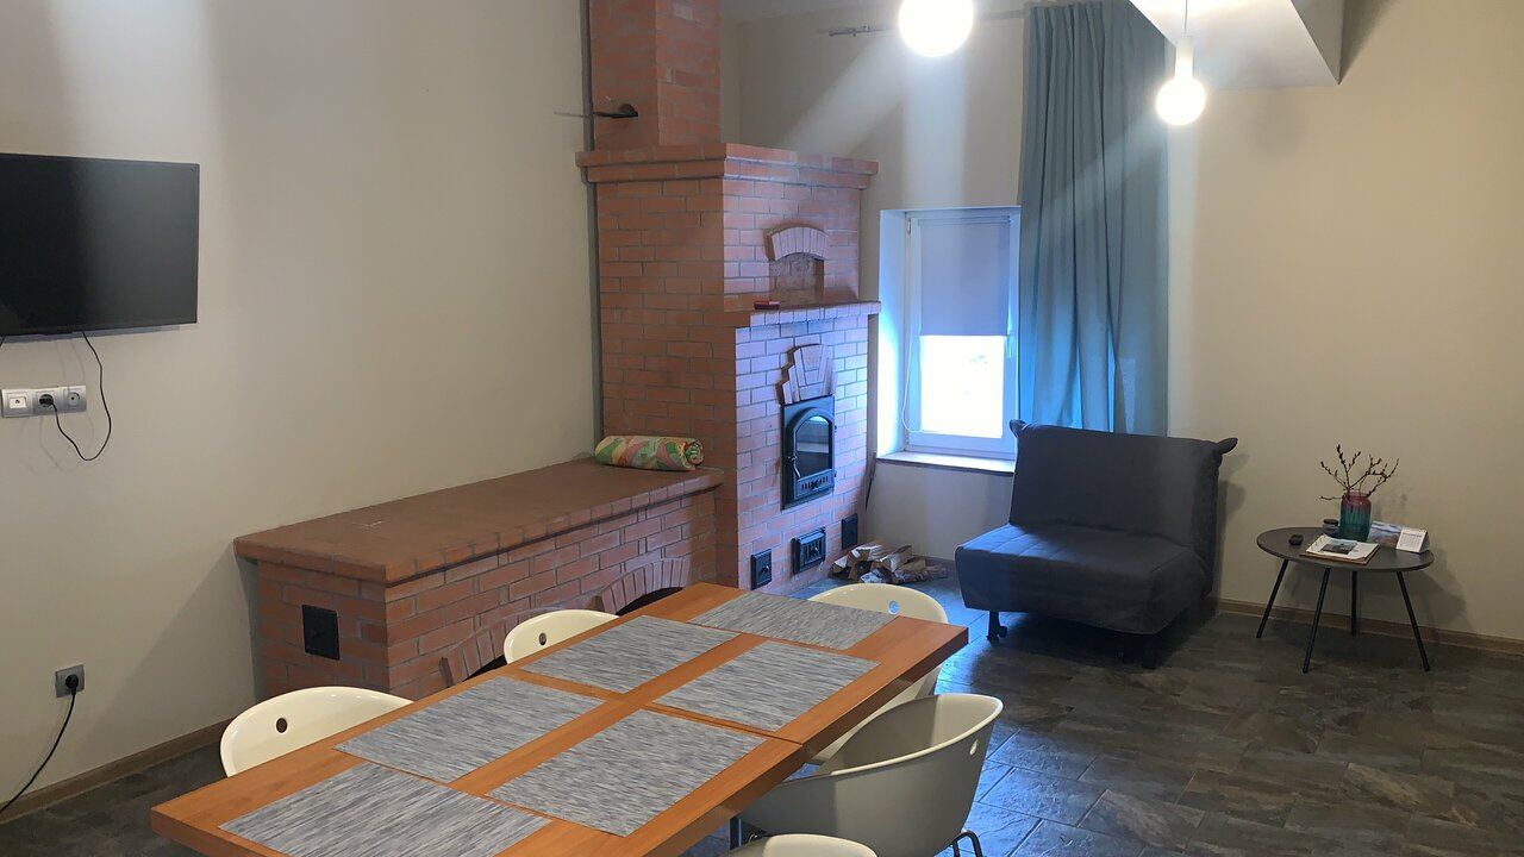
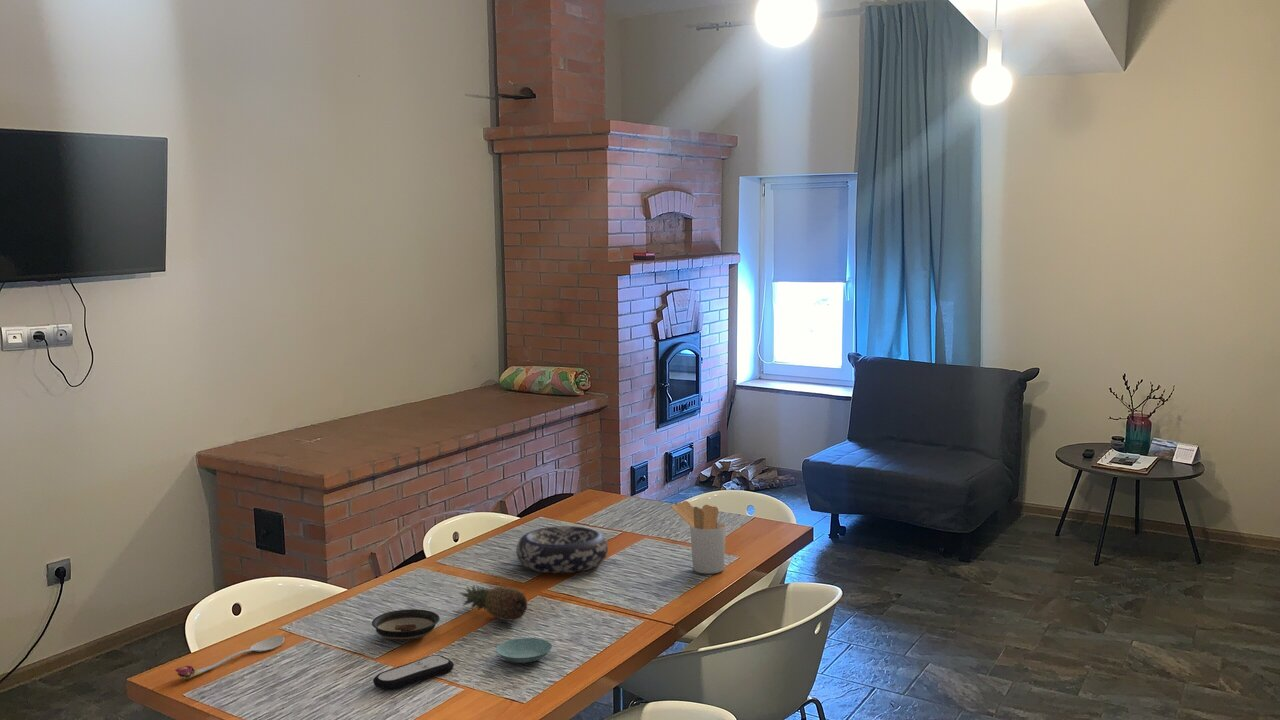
+ fruit (493, 599)
+ remote control (413, 672)
+ saucer (524, 652)
+ spoon (232, 655)
+ decorative bowl (562, 549)
+ saucer (406, 627)
+ utensil holder (699, 535)
